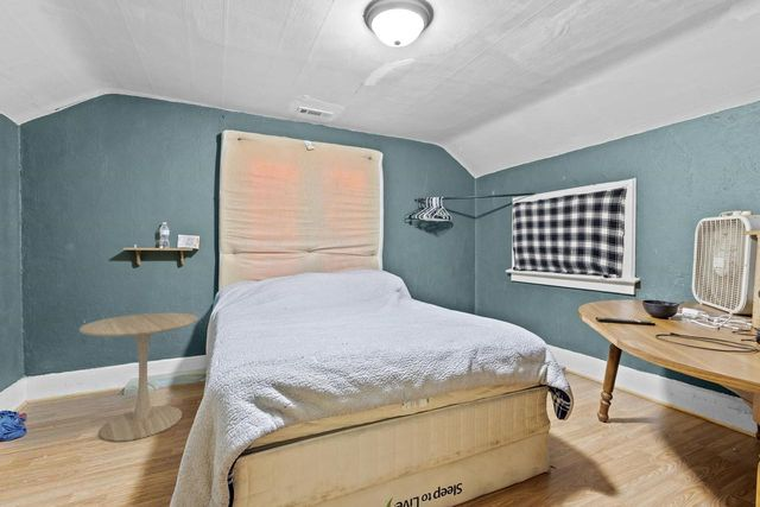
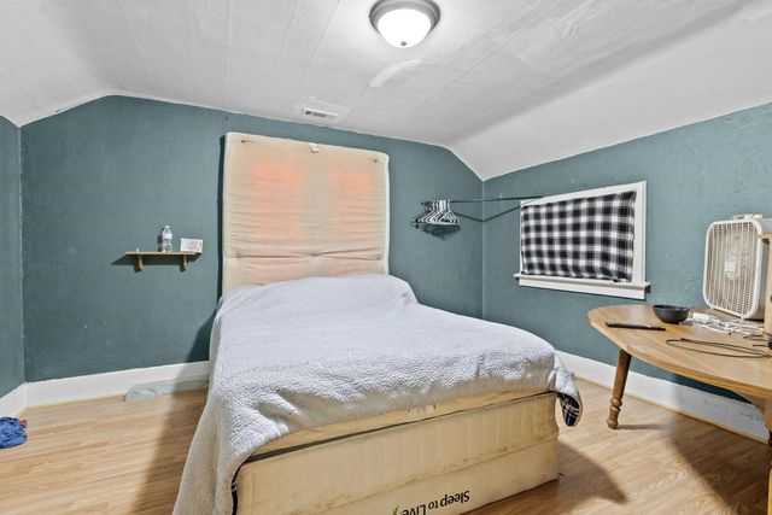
- side table (142, 372)
